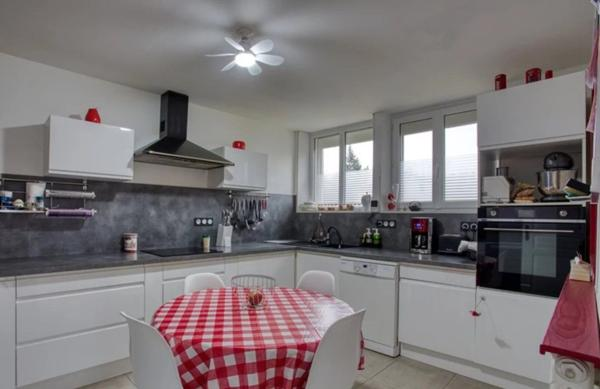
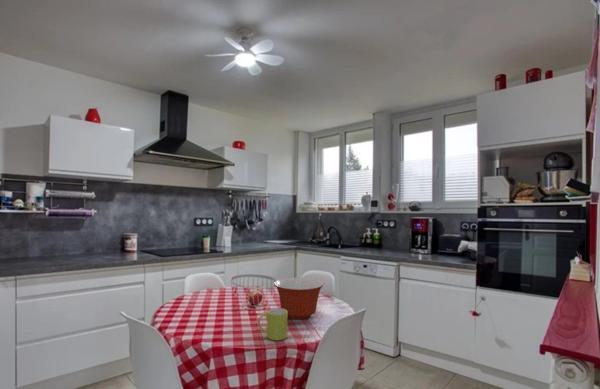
+ mixing bowl (298, 298)
+ mug (272, 324)
